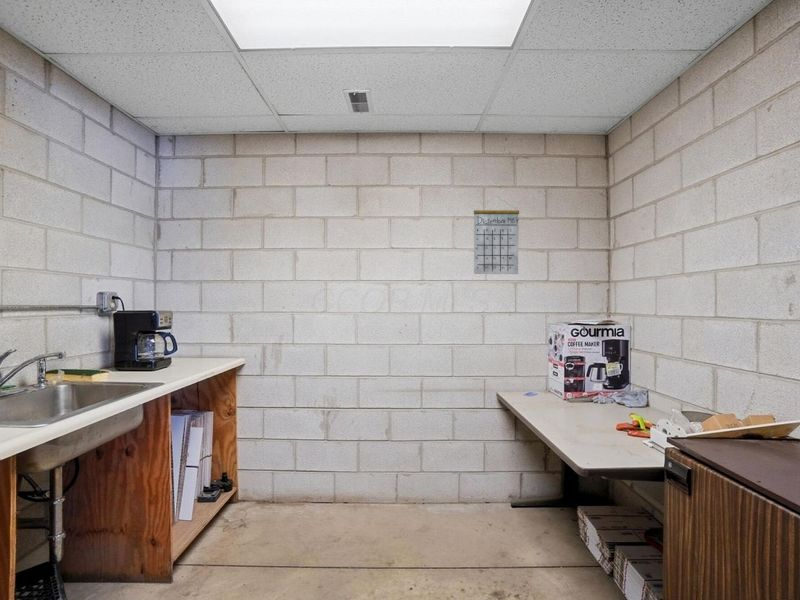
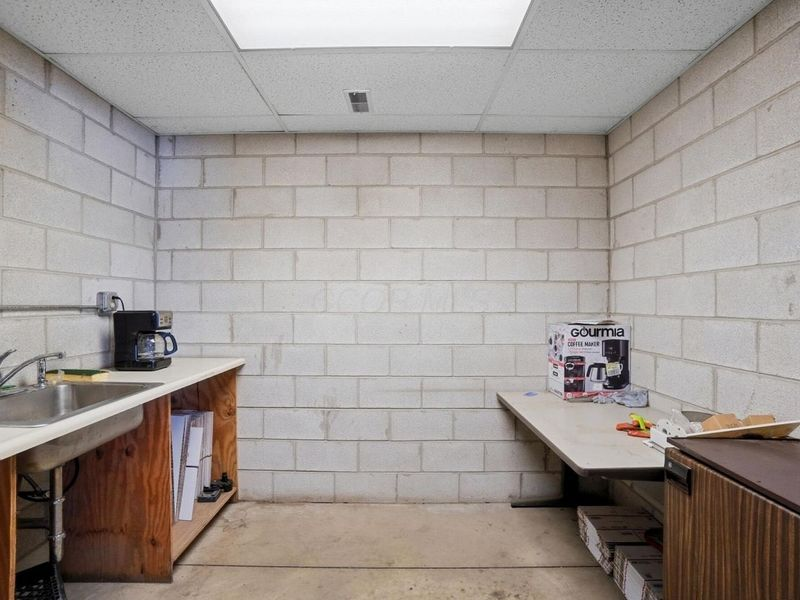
- calendar (496, 234)
